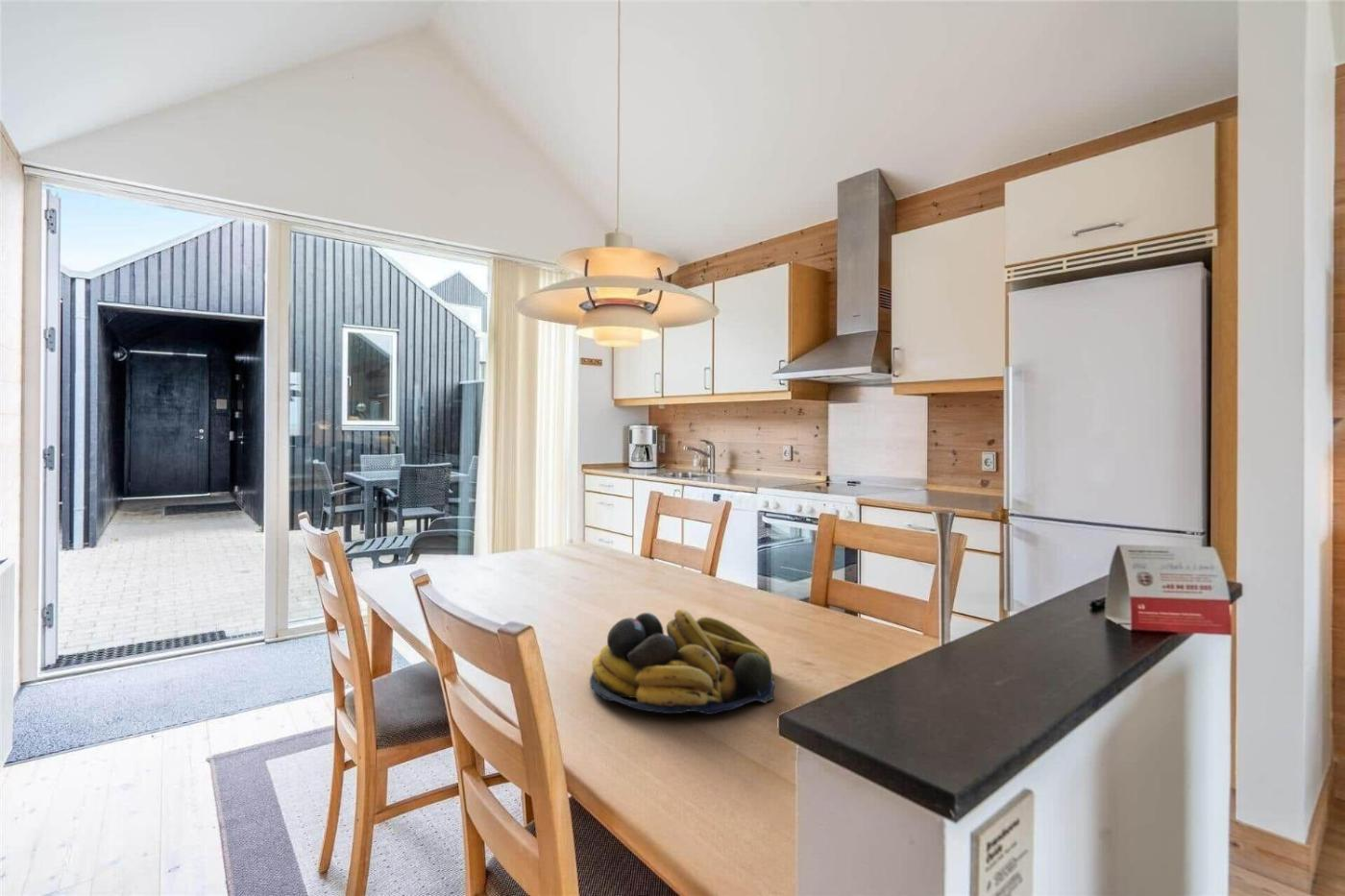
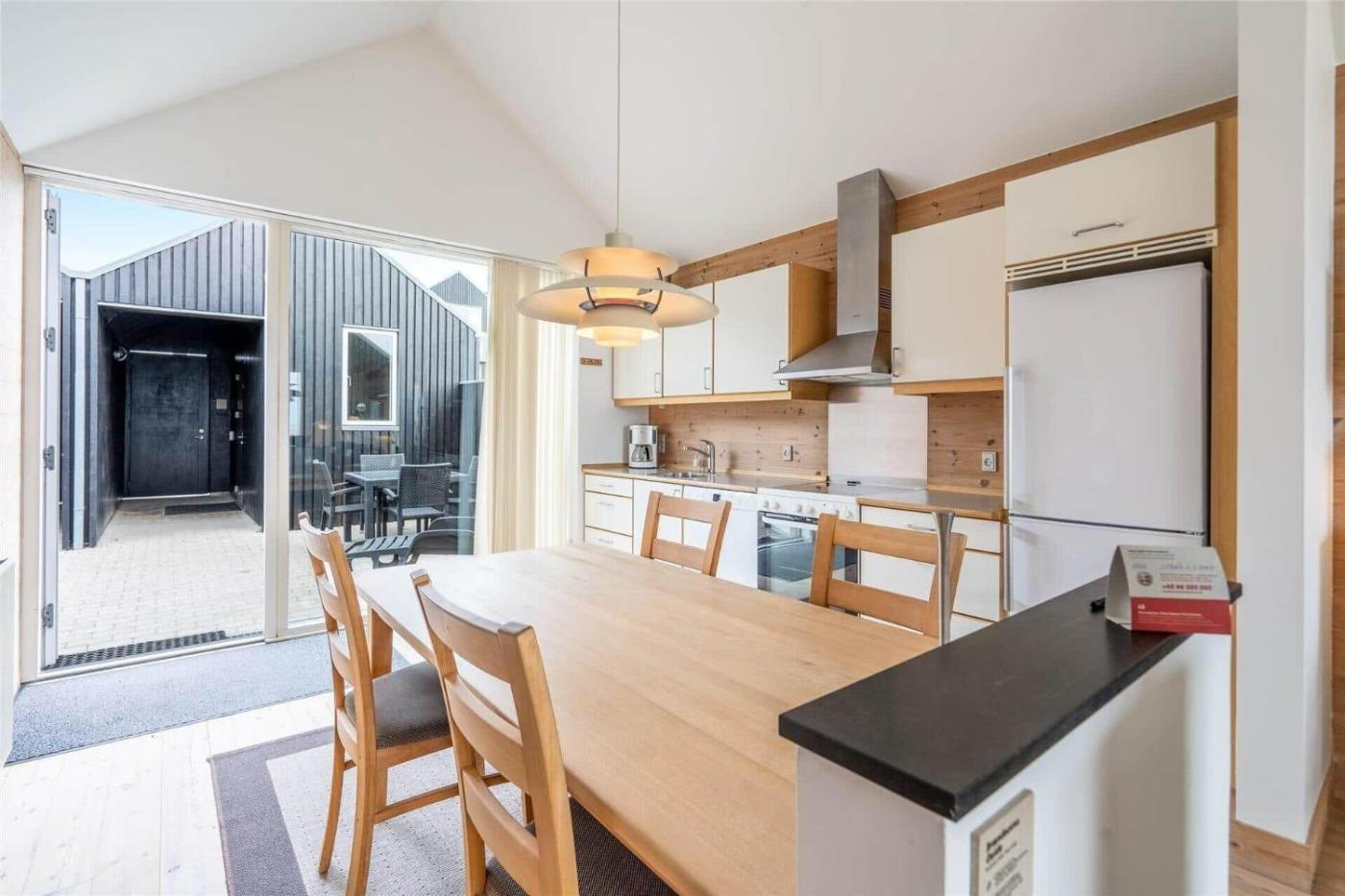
- fruit bowl (681, 647)
